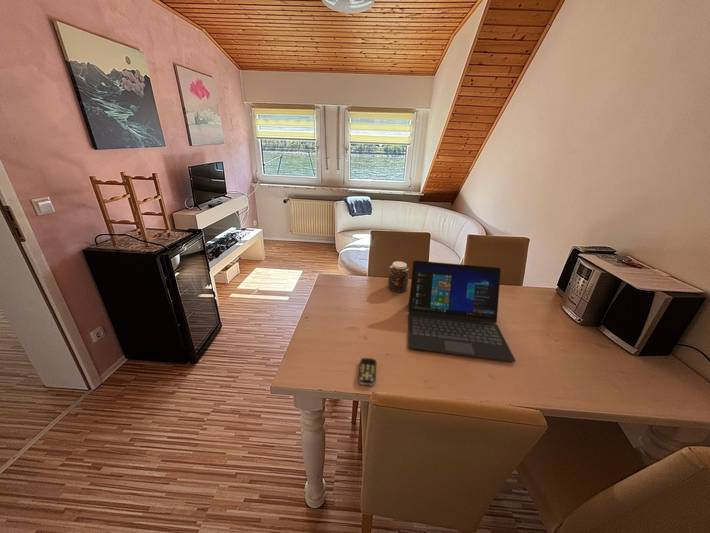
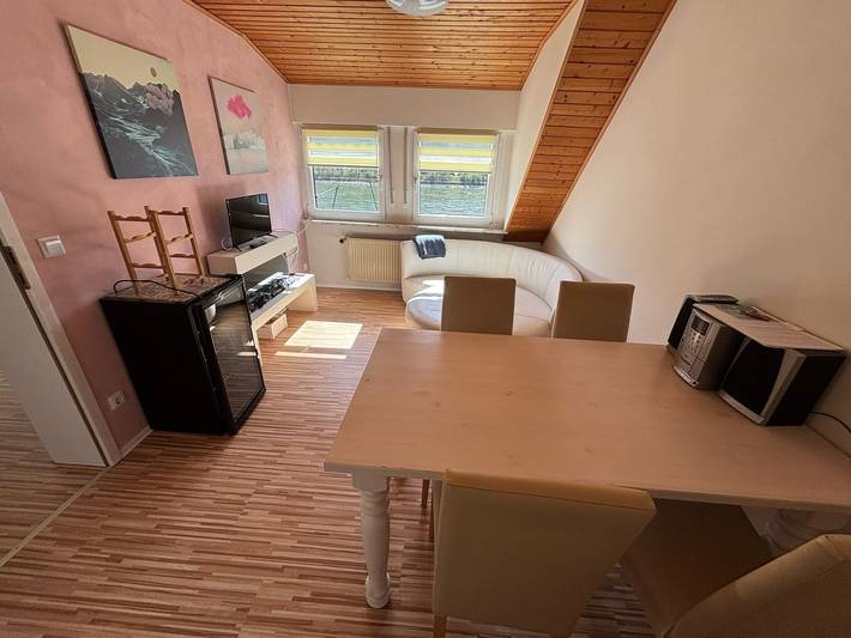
- remote control (367, 370)
- laptop (458, 304)
- jar (398, 276)
